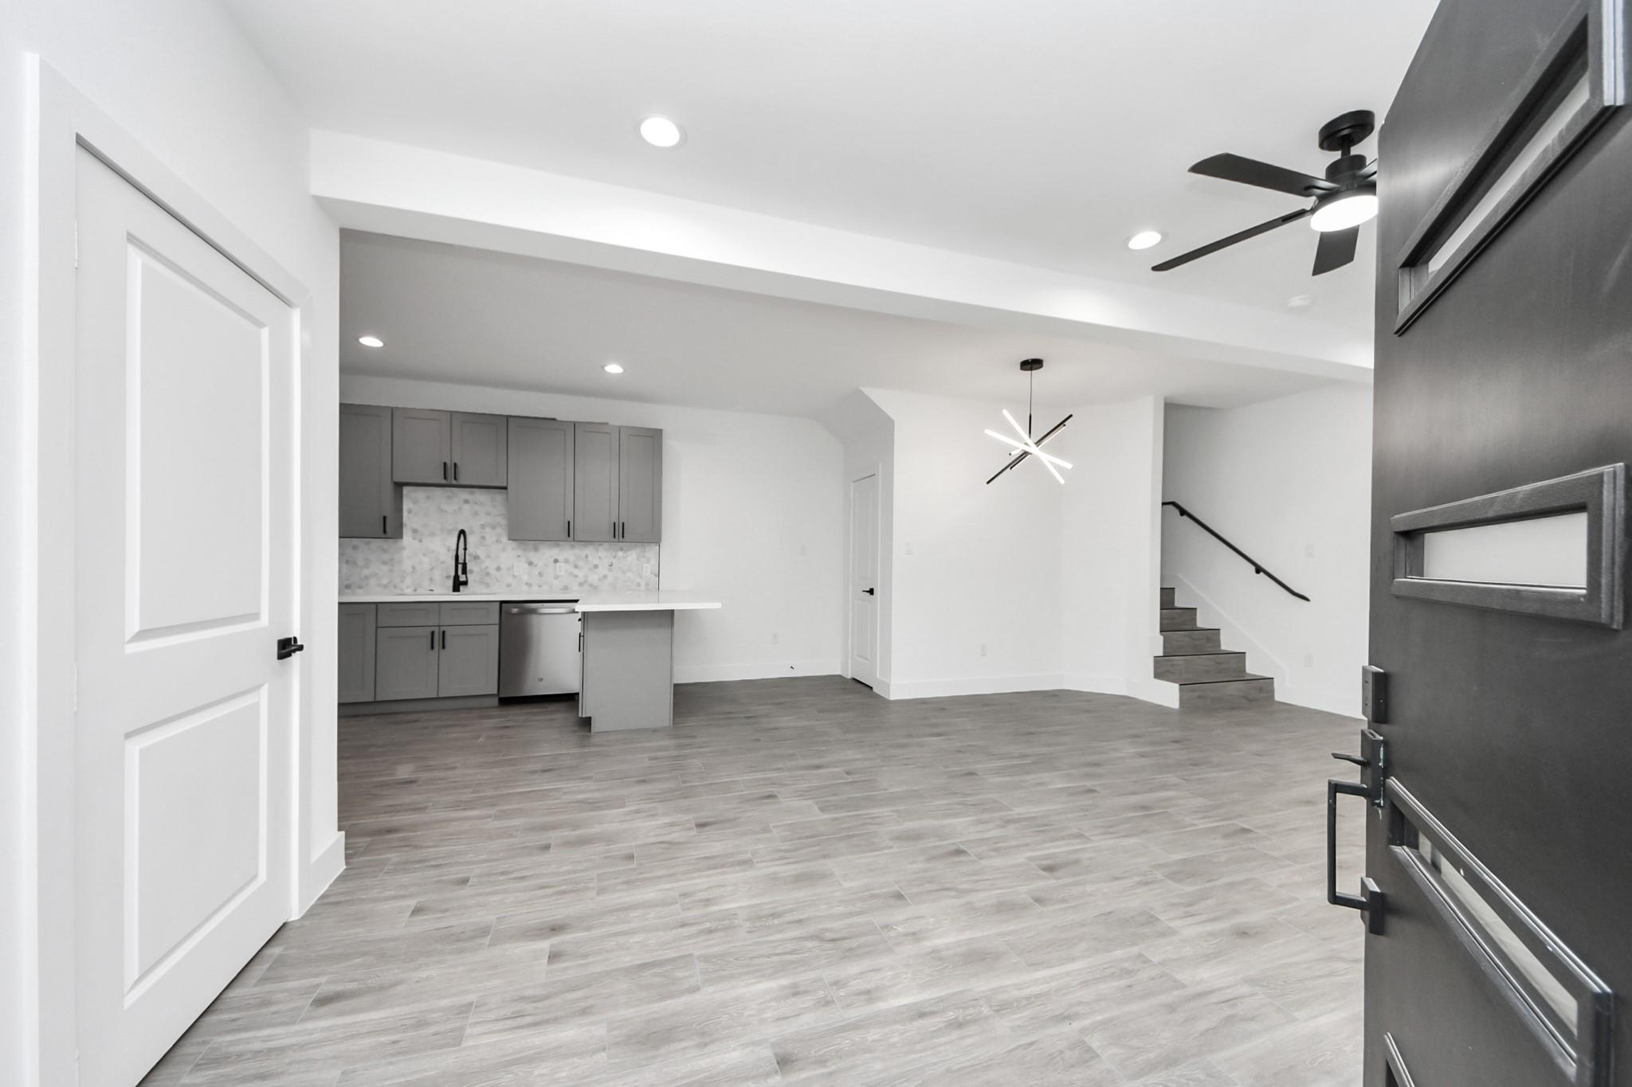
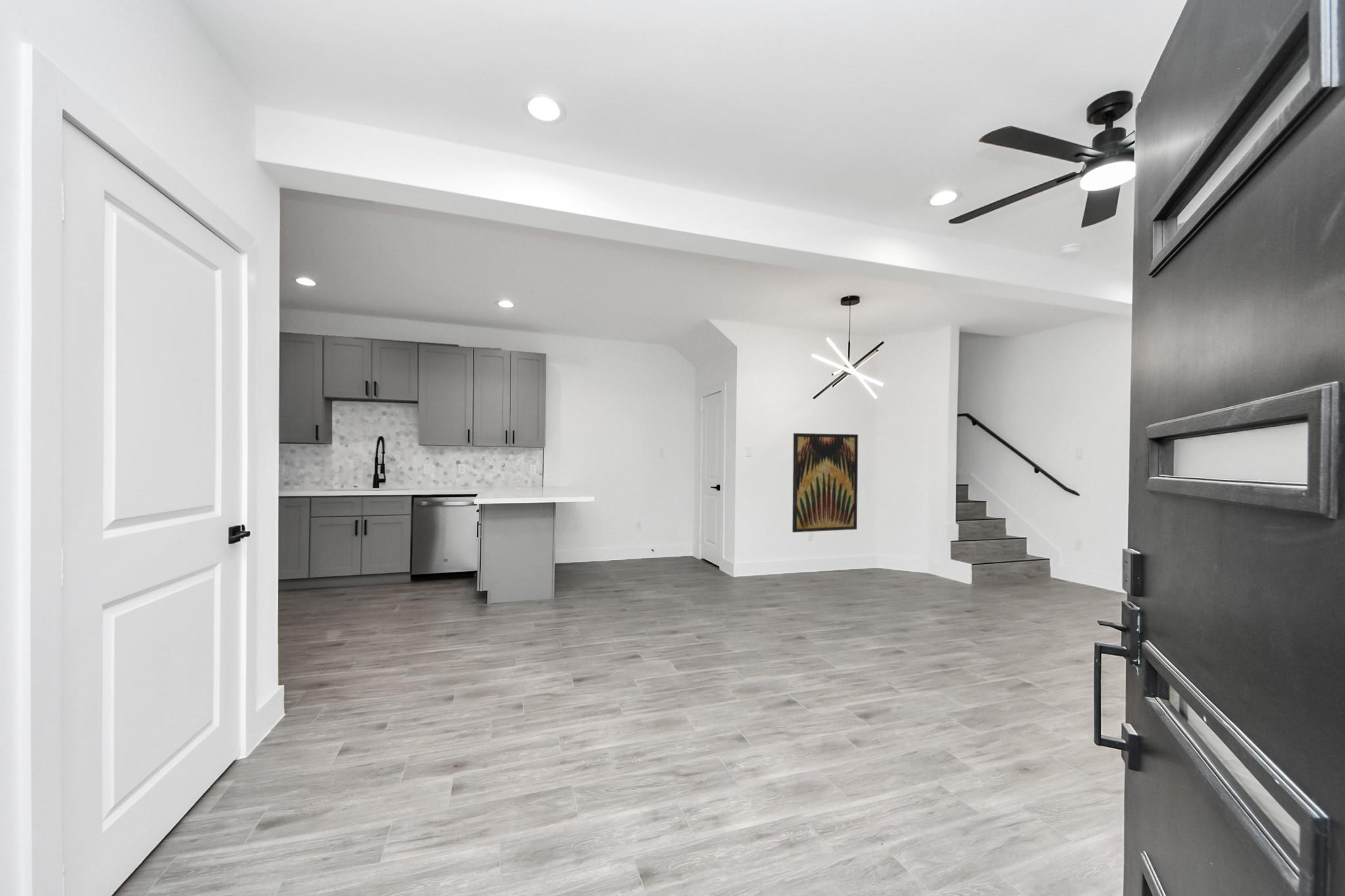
+ wall art (826, 482)
